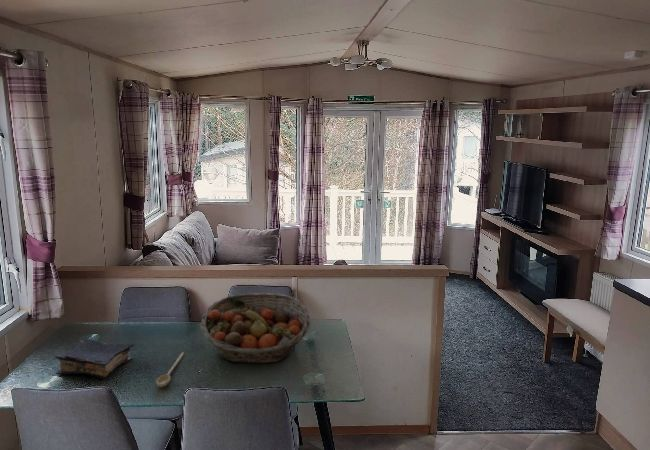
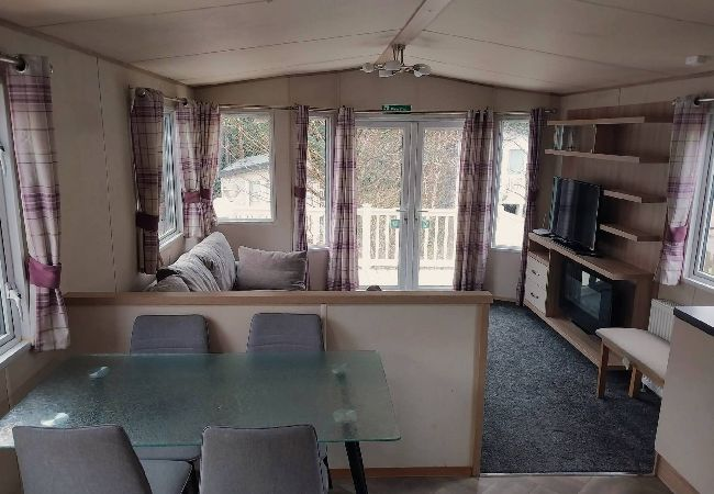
- fruit basket (256, 327)
- spoon (172, 368)
- book (96, 357)
